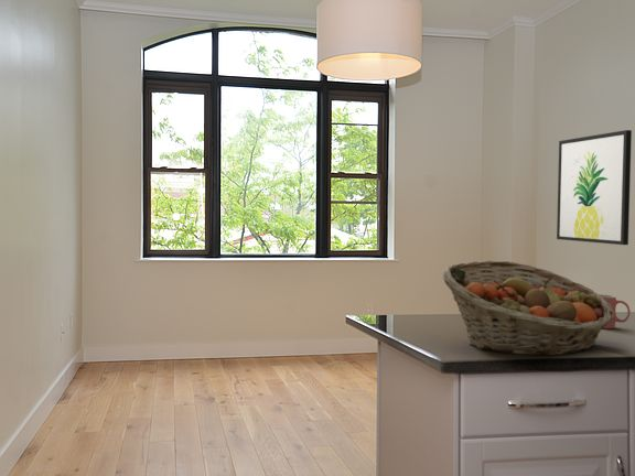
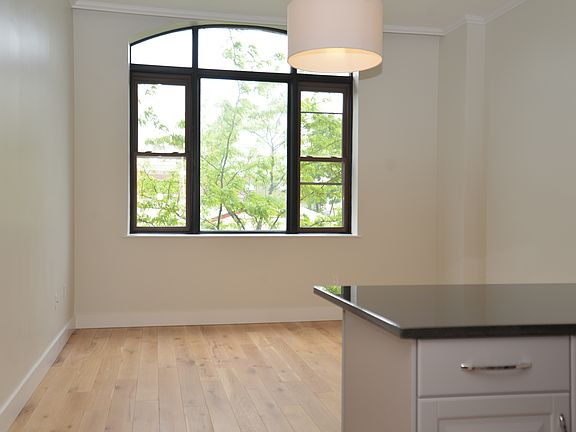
- mug (613, 311)
- fruit basket (526, 304)
- wall art (591, 188)
